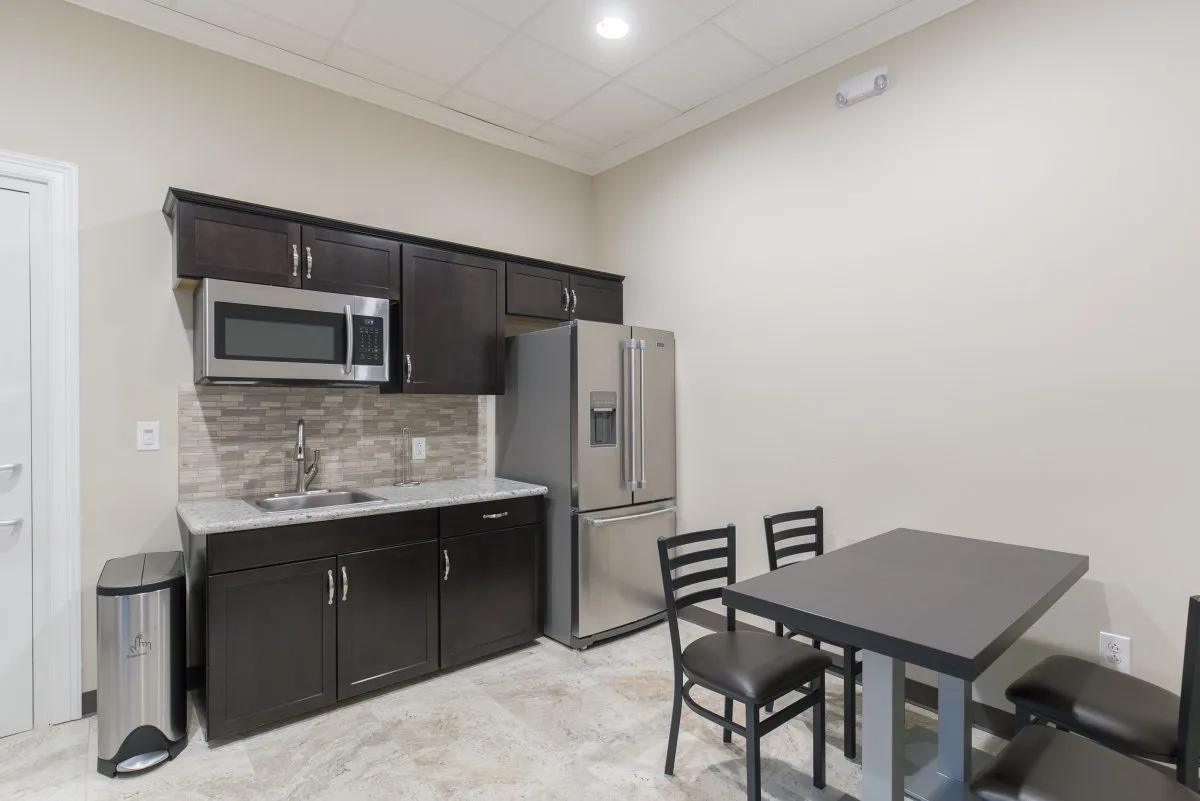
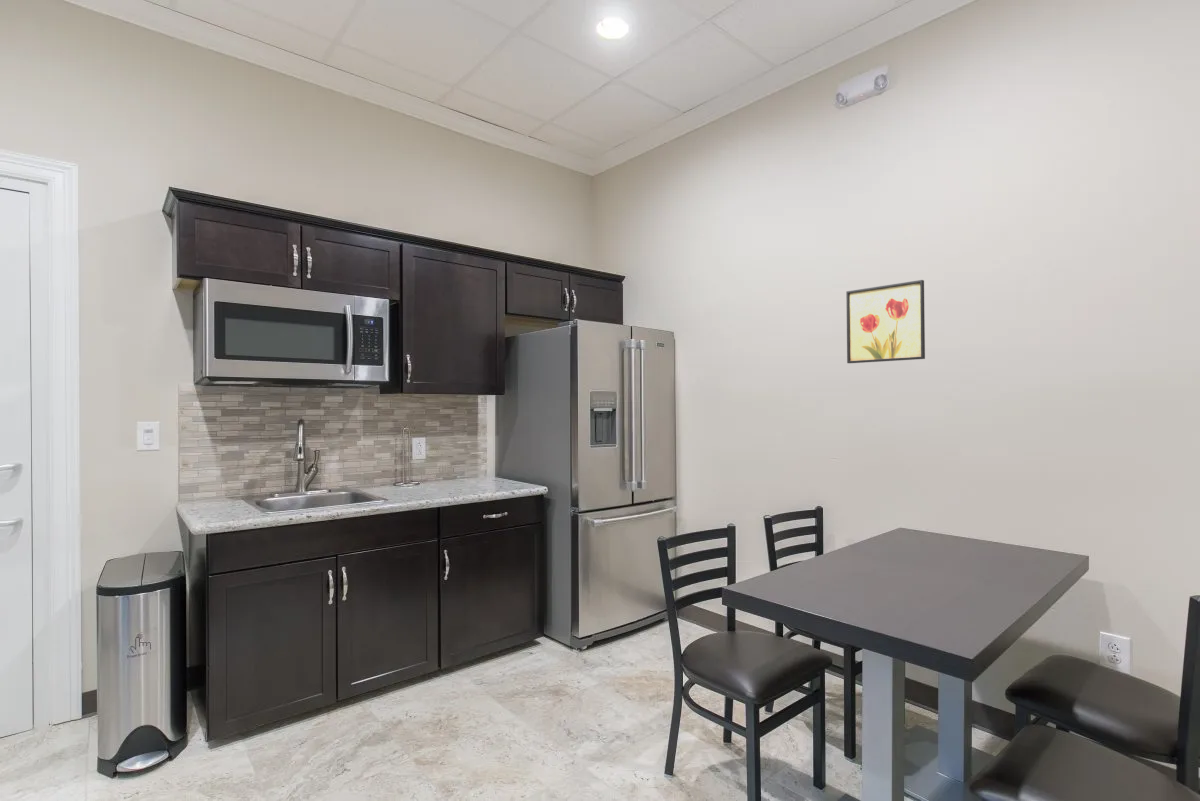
+ wall art (884, 323)
